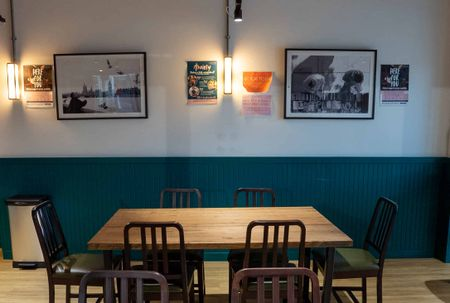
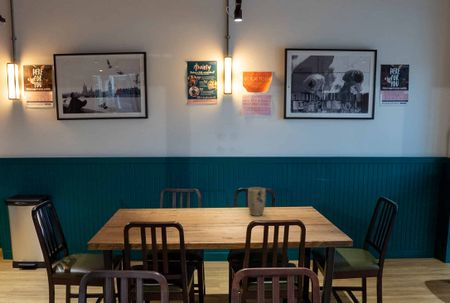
+ plant pot (256, 201)
